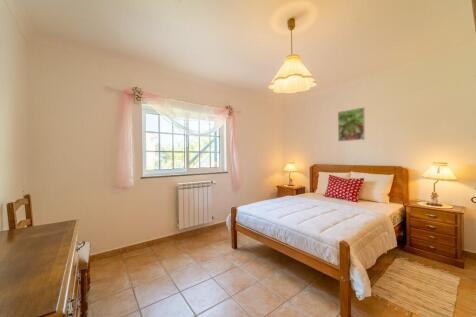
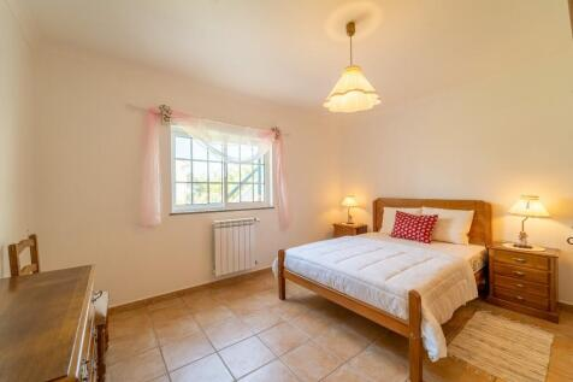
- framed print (350, 125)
